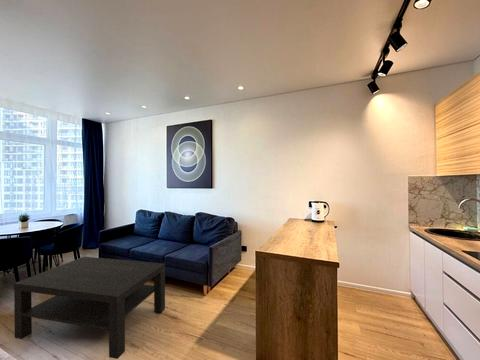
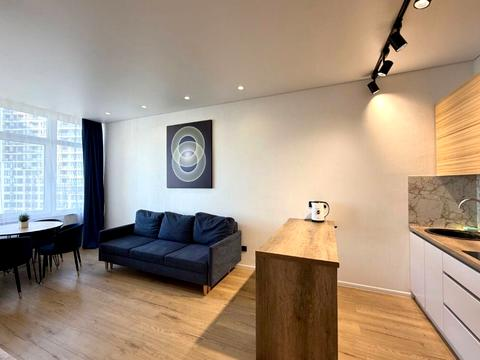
- coffee table (97, 297)
